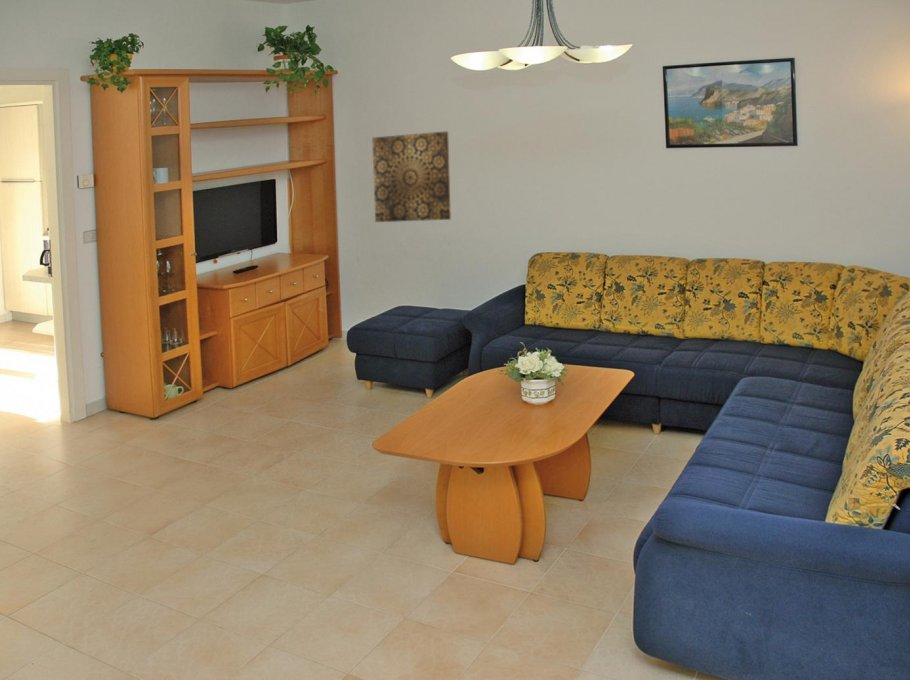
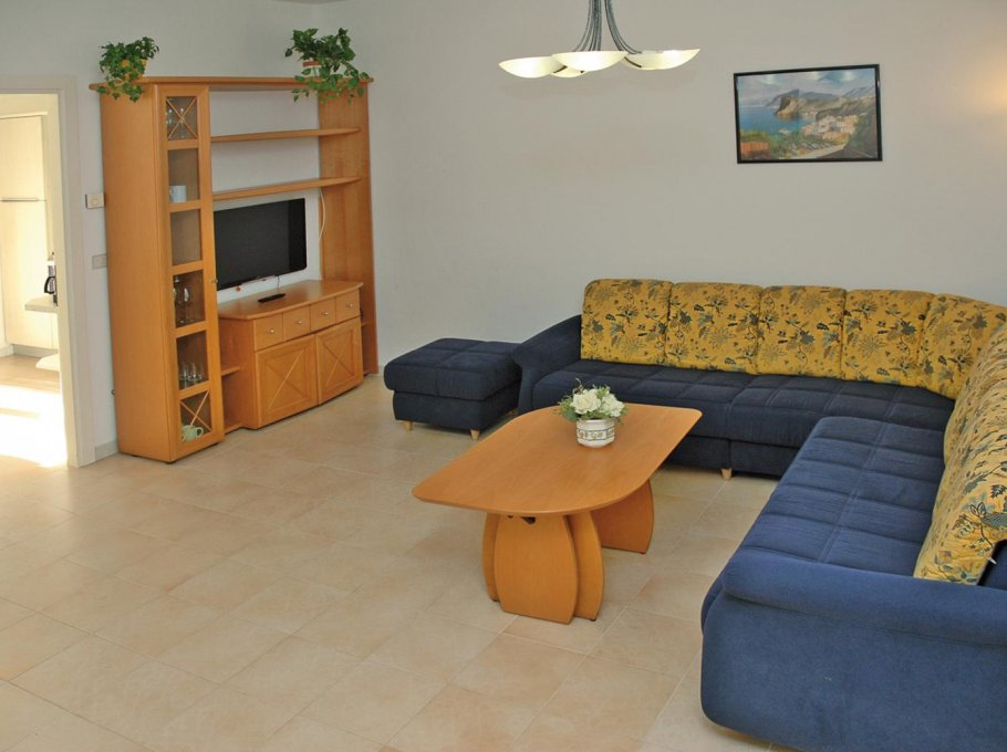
- wall art (410, 178)
